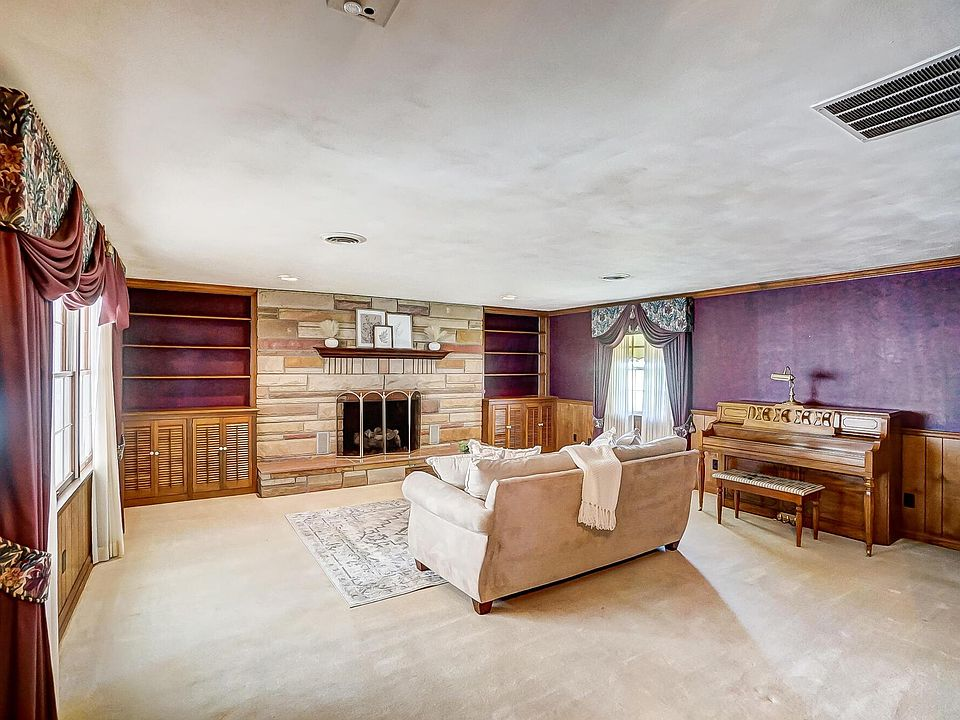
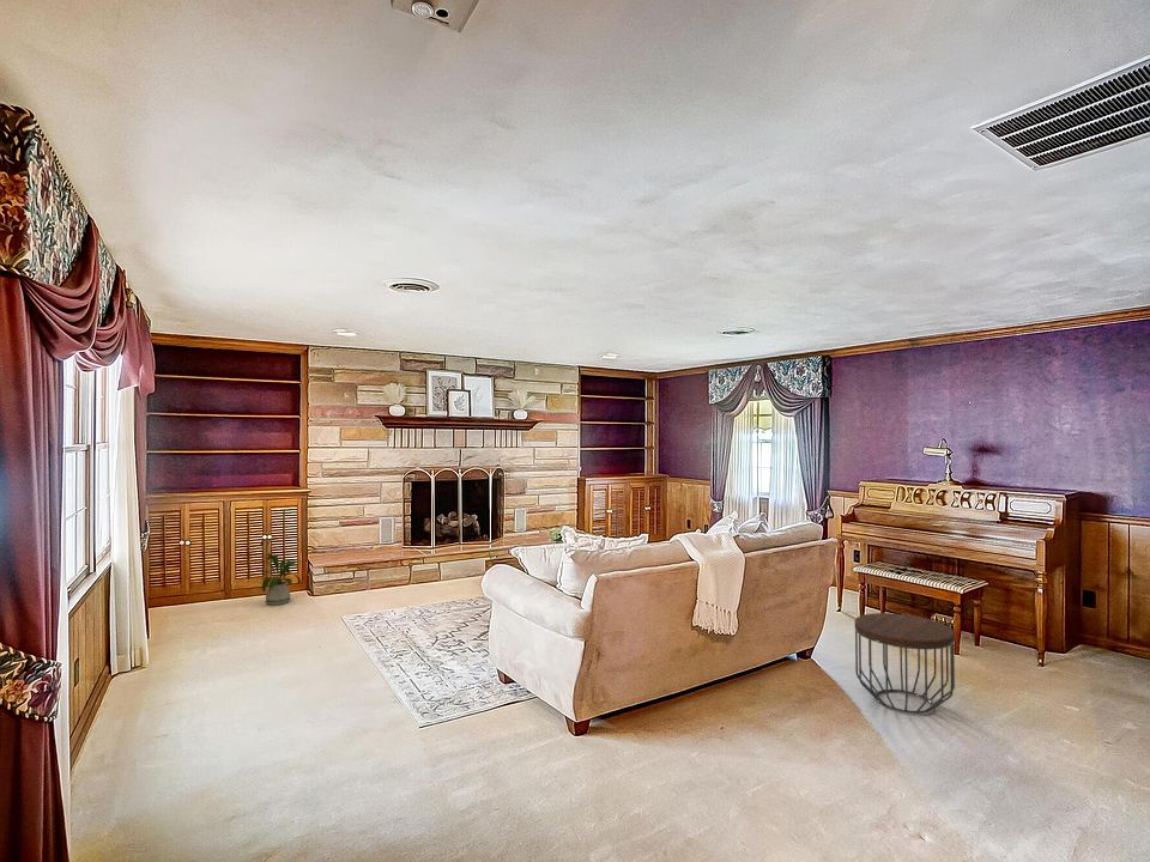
+ house plant (284, 576)
+ side table (901, 663)
